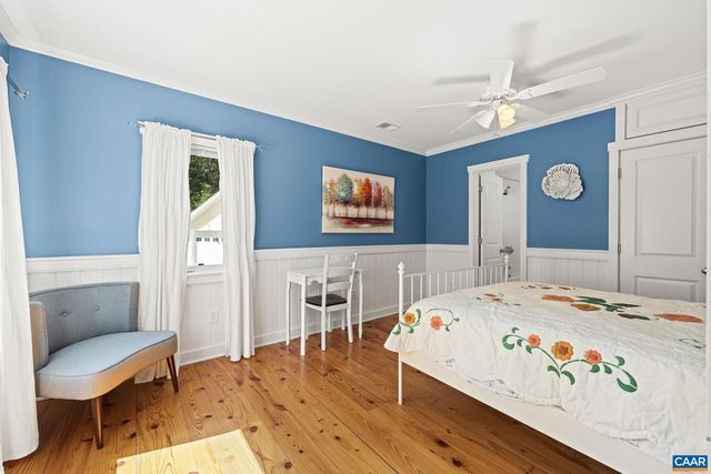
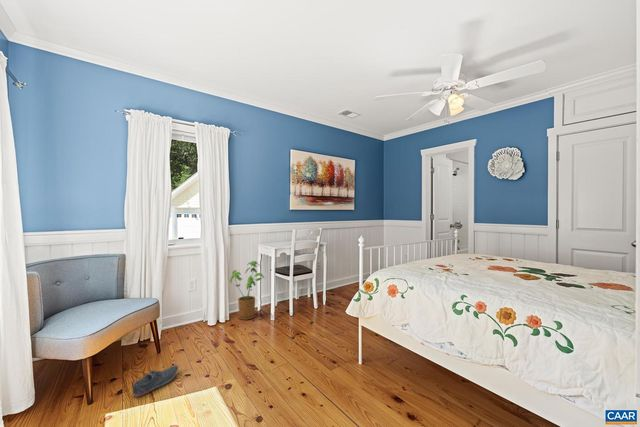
+ house plant (249, 289)
+ shoe (157, 376)
